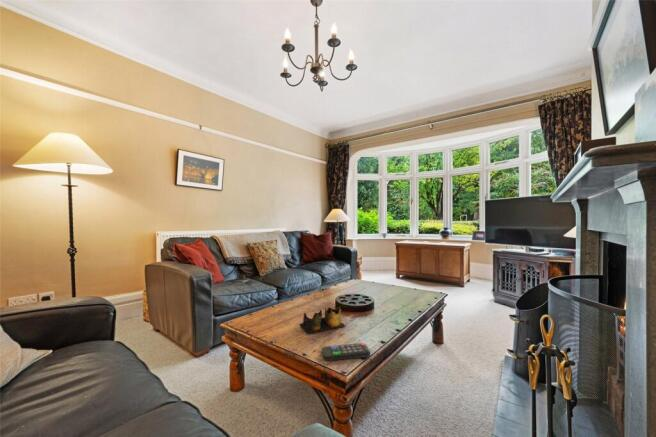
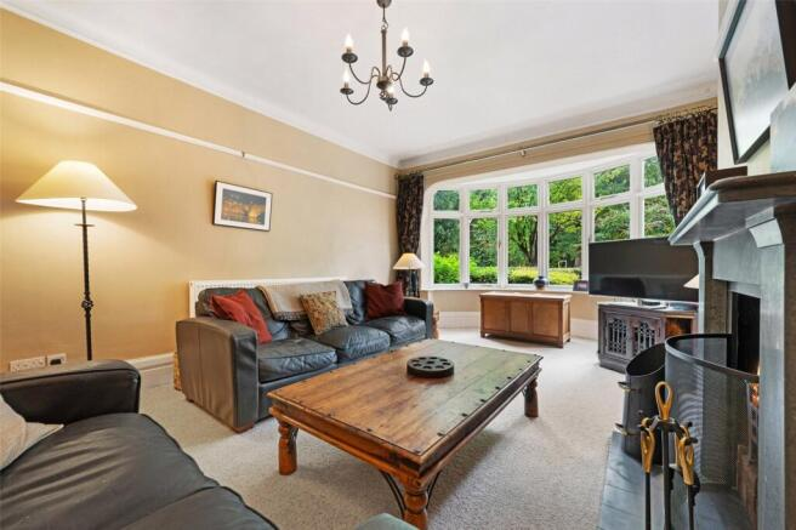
- decorative bowl (322, 318)
- remote control (345, 351)
